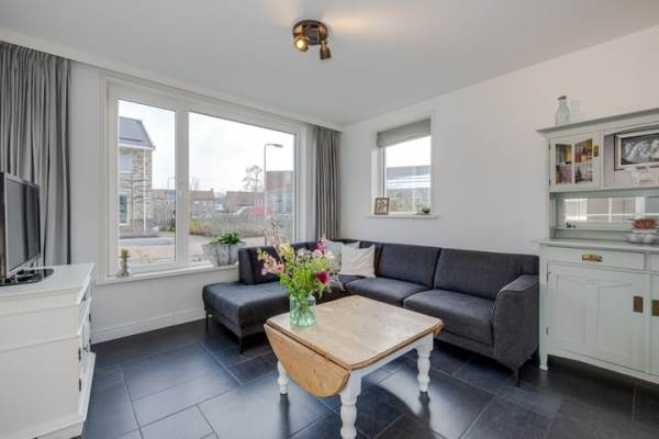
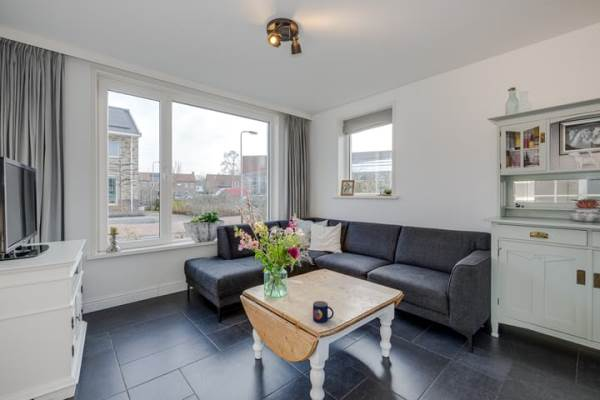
+ mug (323, 312)
